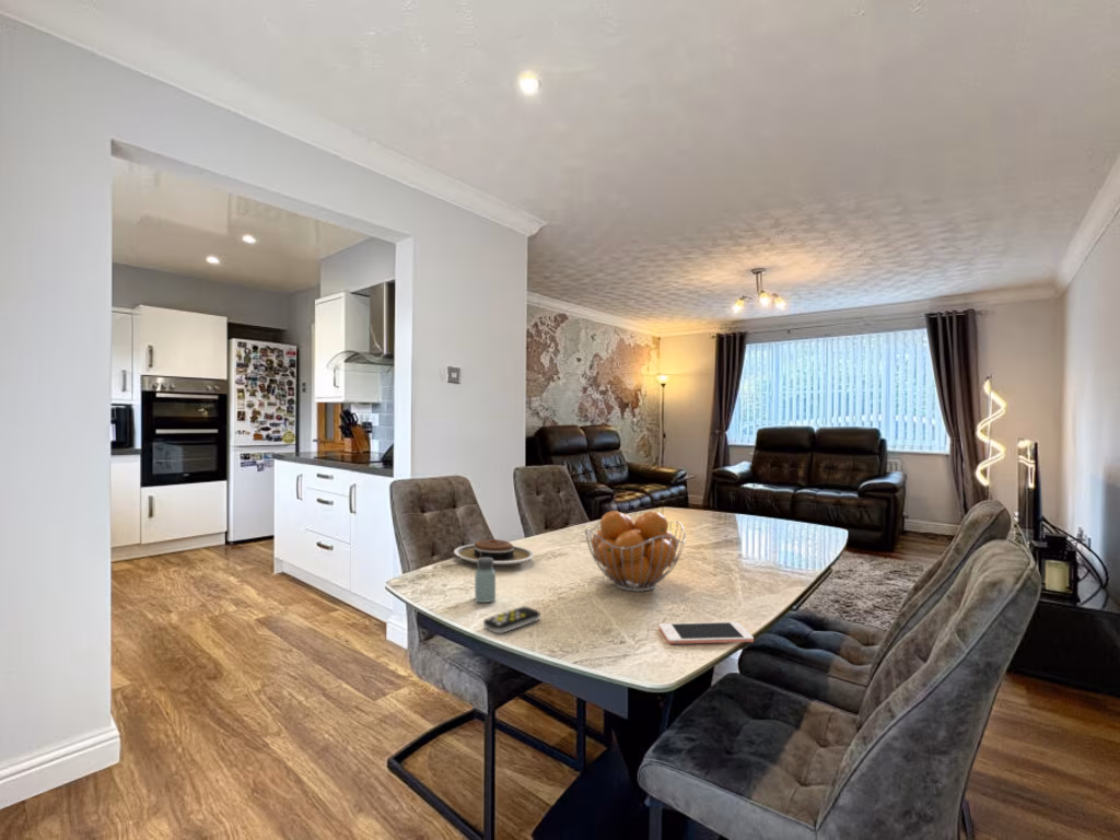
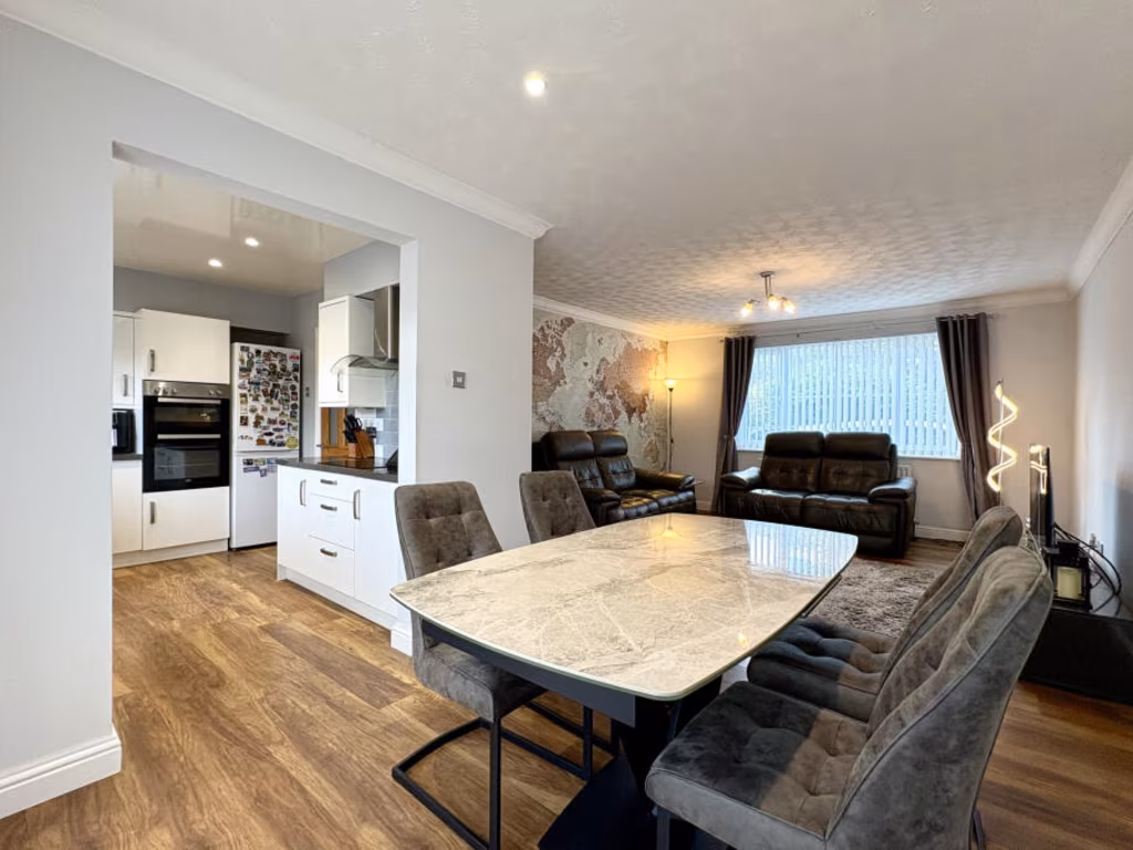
- cell phone (704, 632)
- saltshaker (485, 579)
- remote control (512, 618)
- plate (493, 550)
- fruit basket (634, 547)
